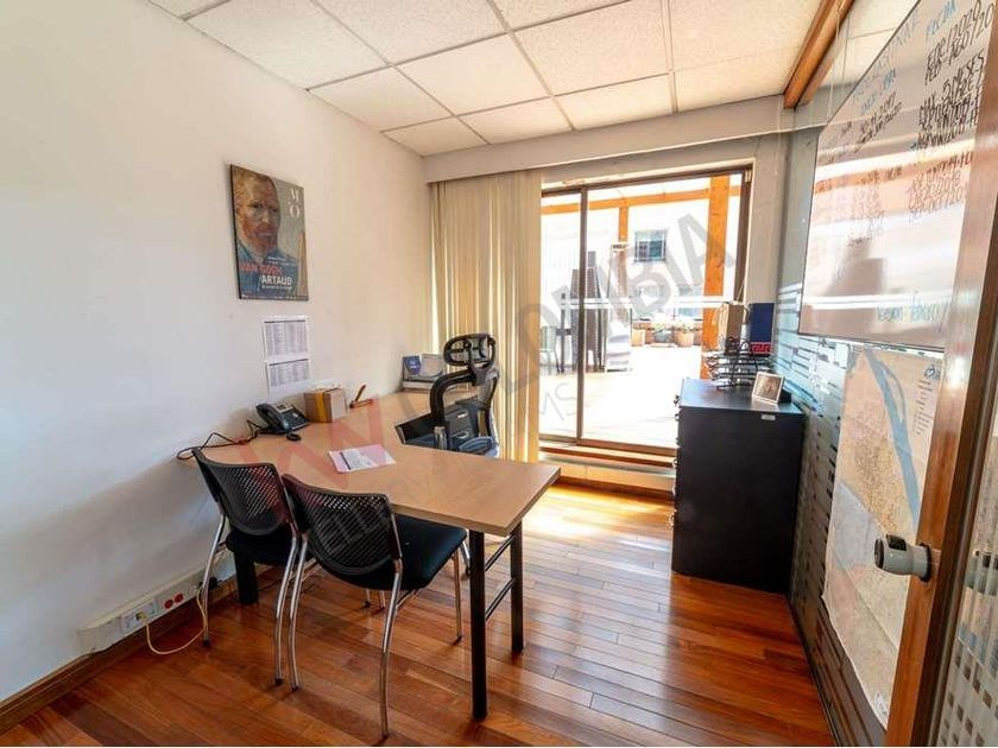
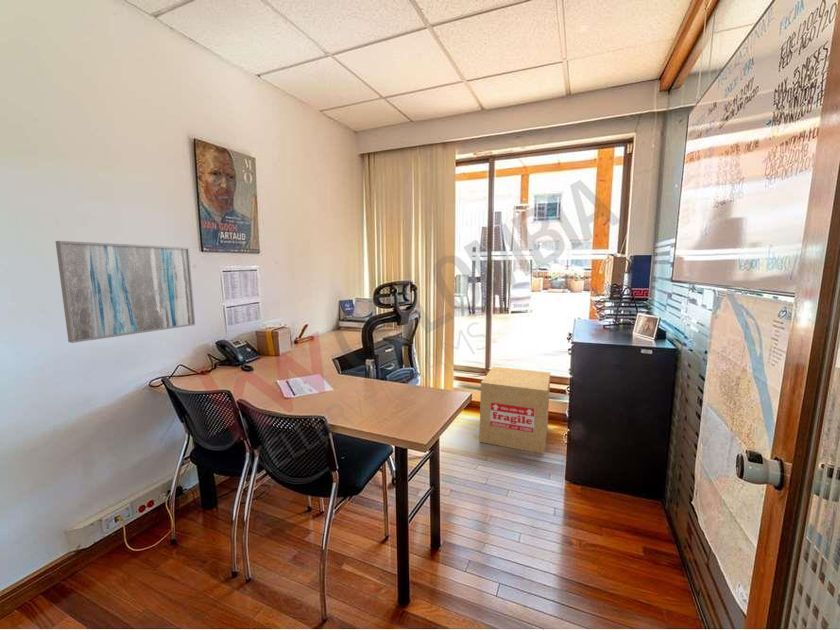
+ wall art (135, 289)
+ cardboard box (516, 406)
